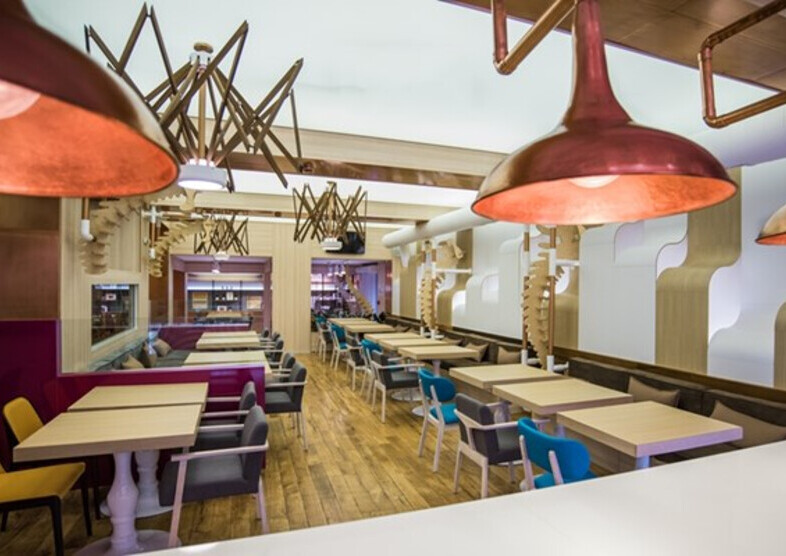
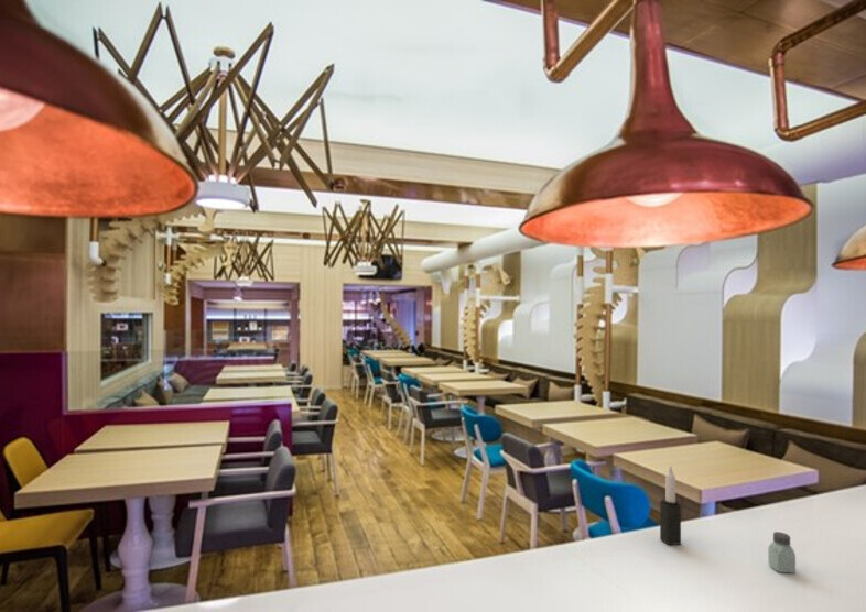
+ candle (670, 503)
+ saltshaker (781, 551)
